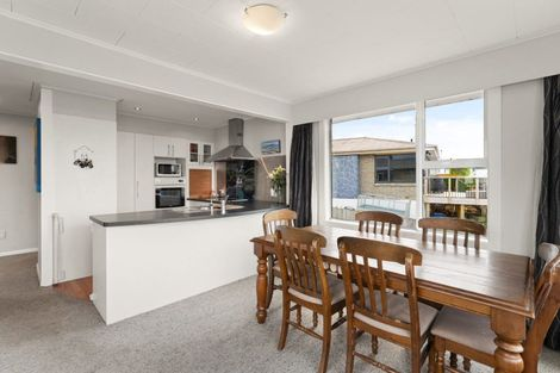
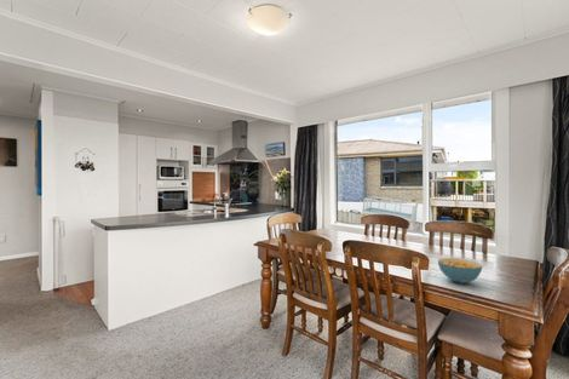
+ cereal bowl (459, 271)
